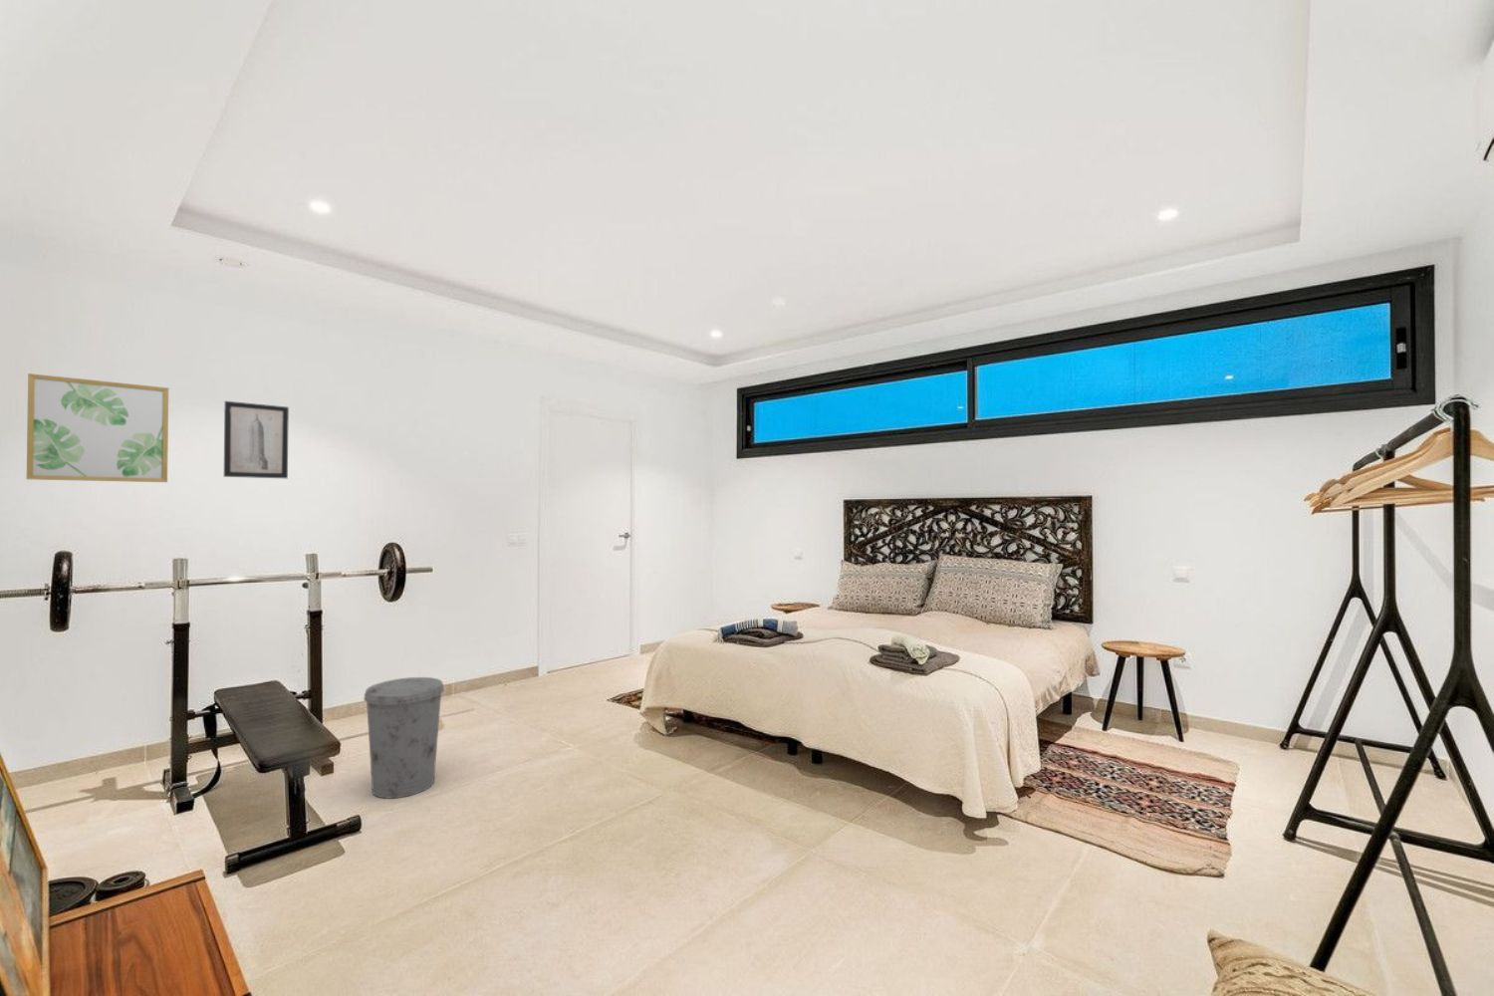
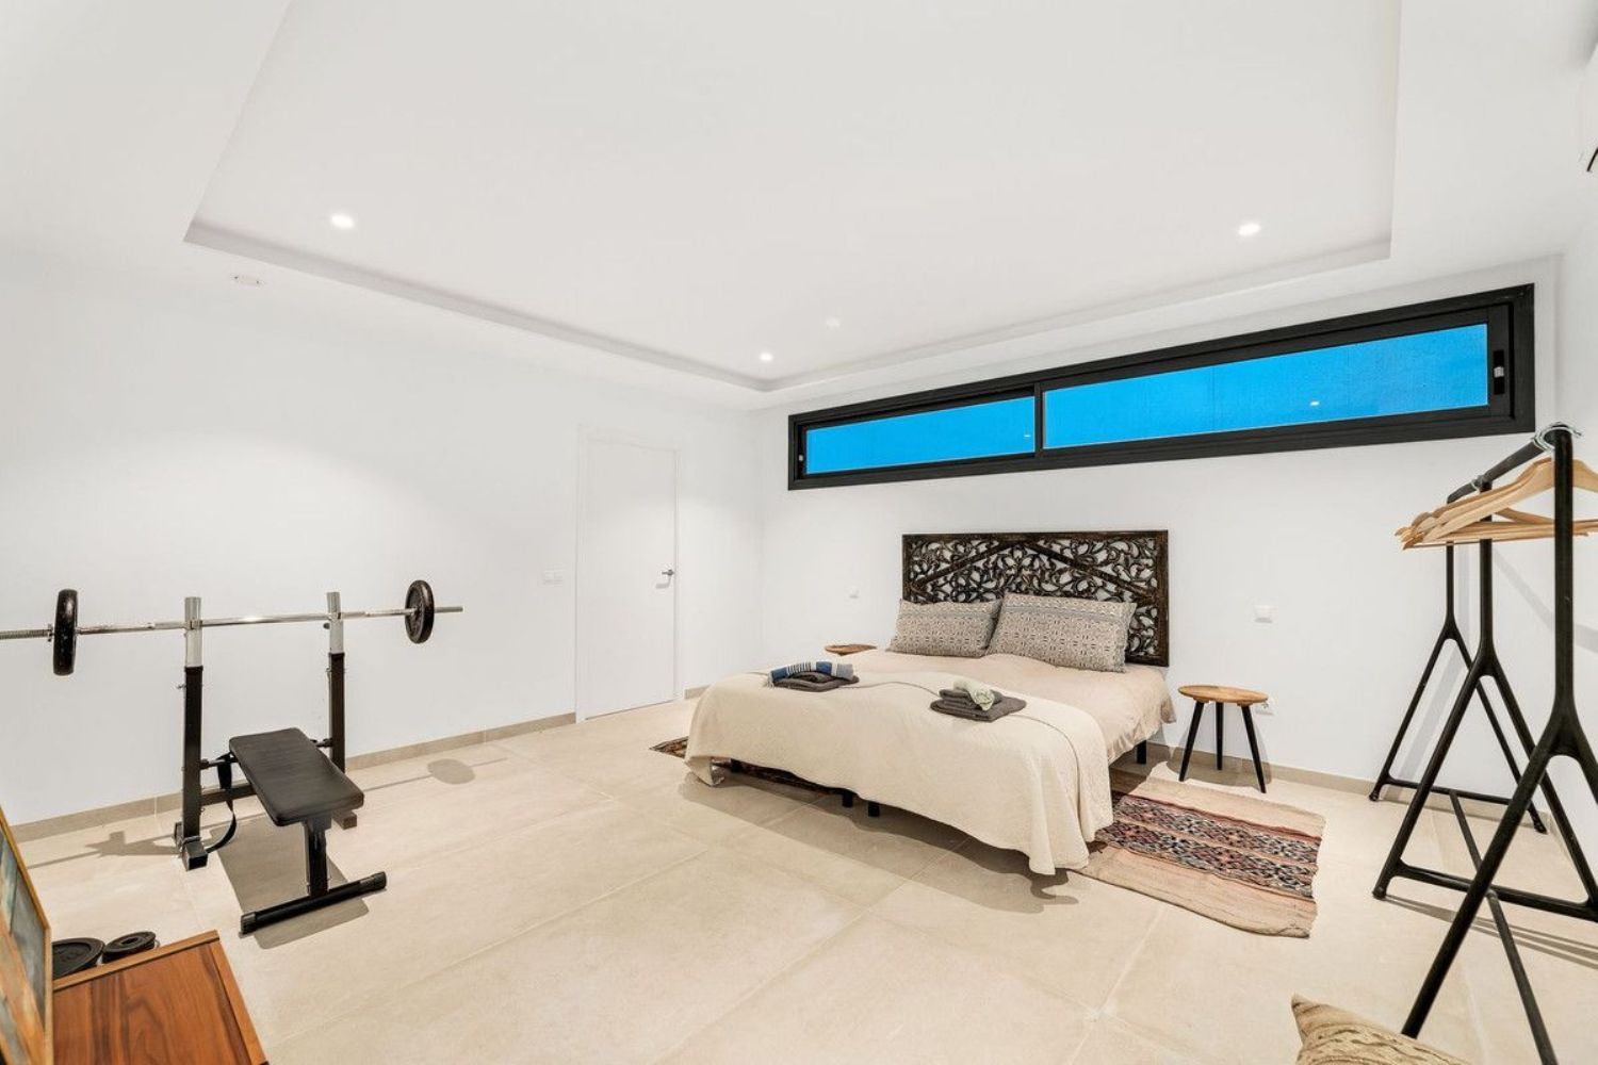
- wall art (100, 430)
- wall art (257, 440)
- trash can (405, 733)
